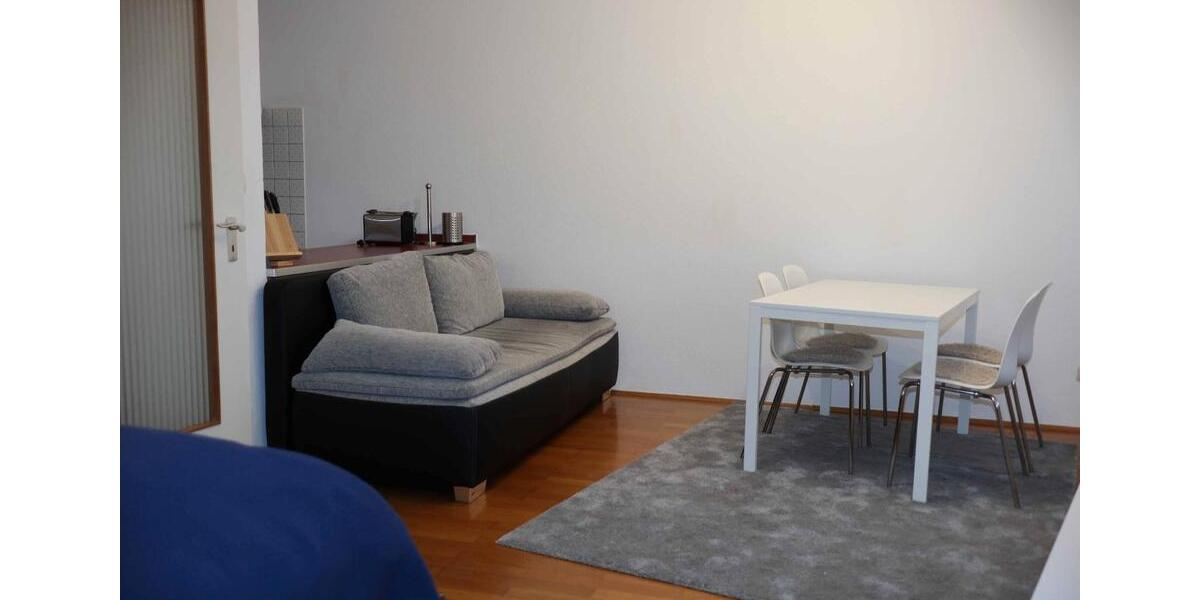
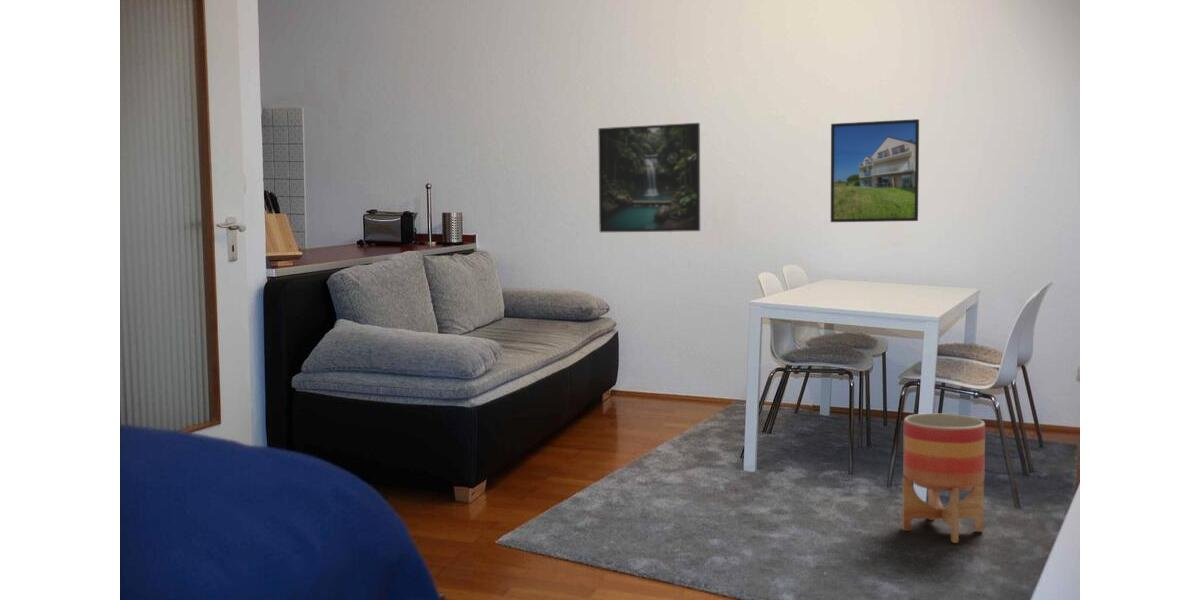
+ planter (943, 475)
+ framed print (874, 171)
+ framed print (648, 178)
